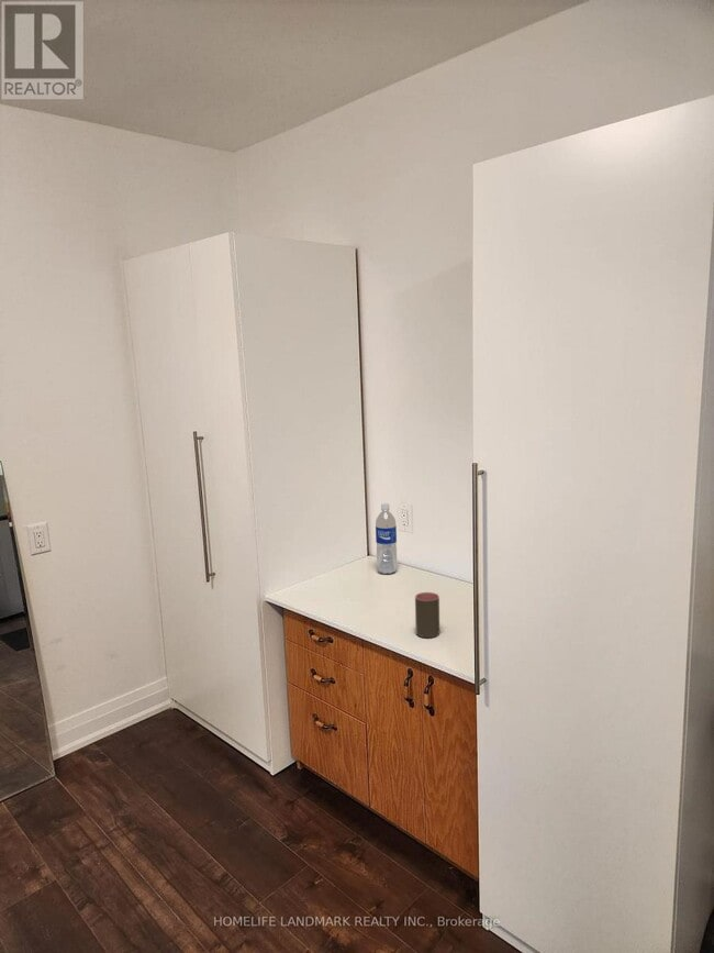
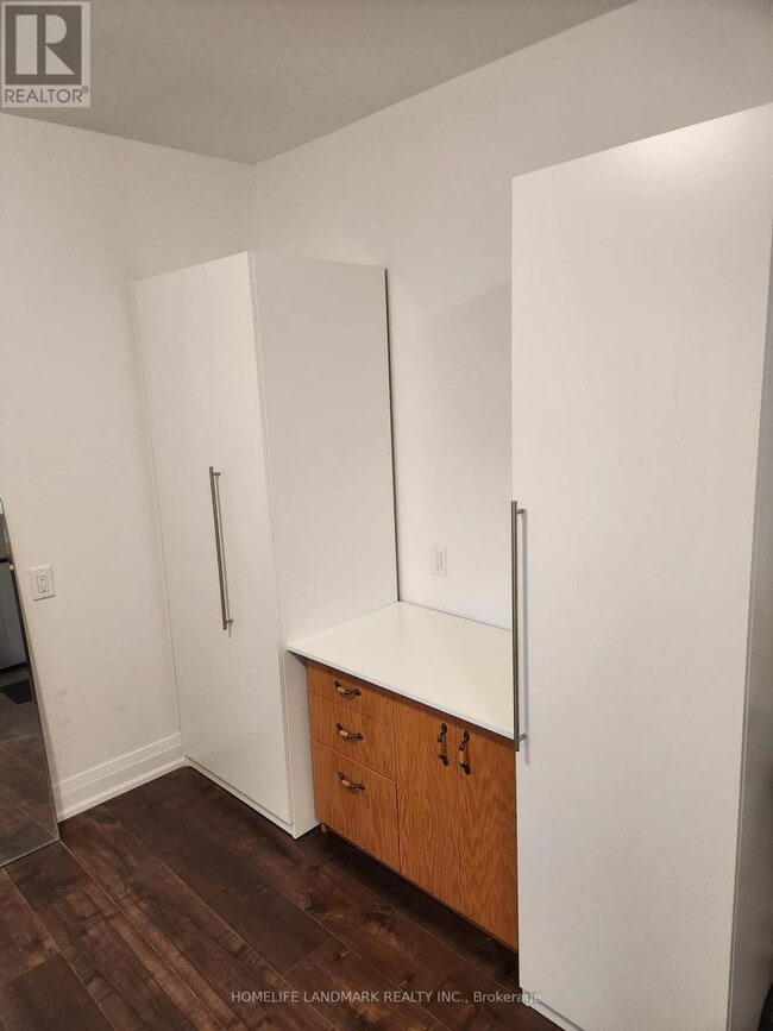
- cup (427, 614)
- water bottle (386, 538)
